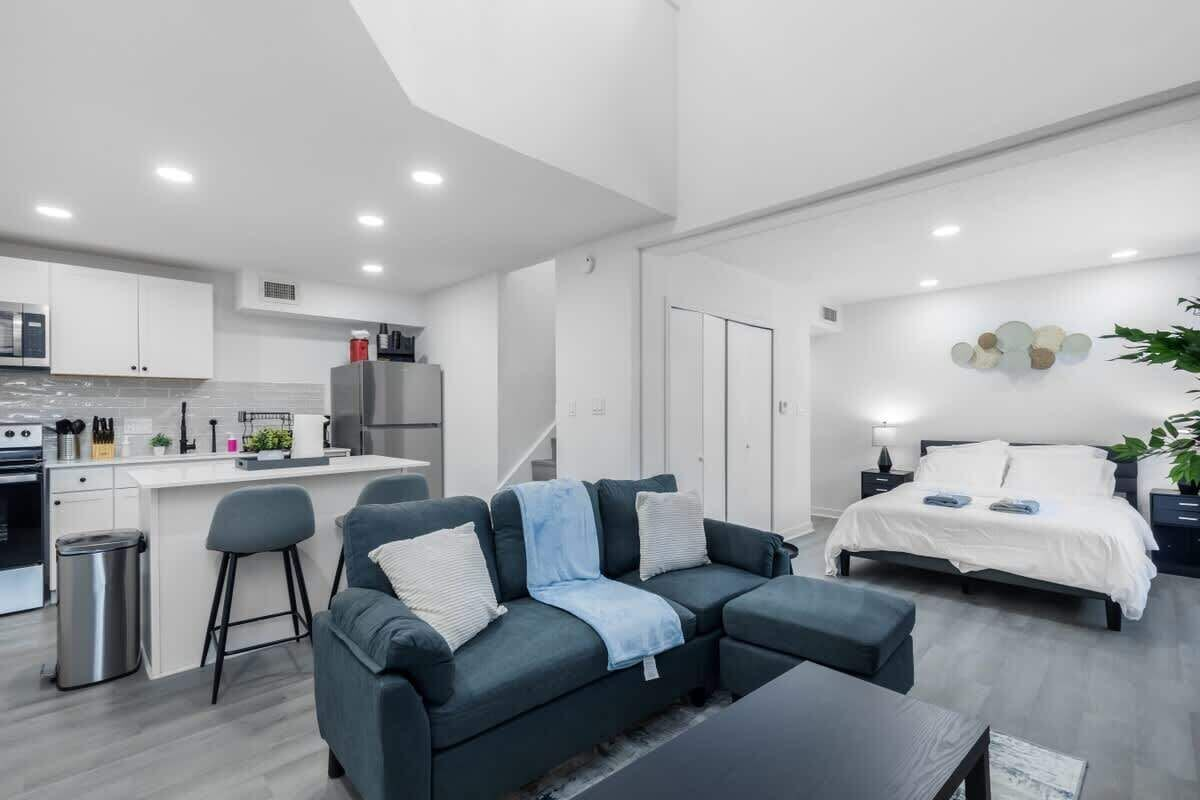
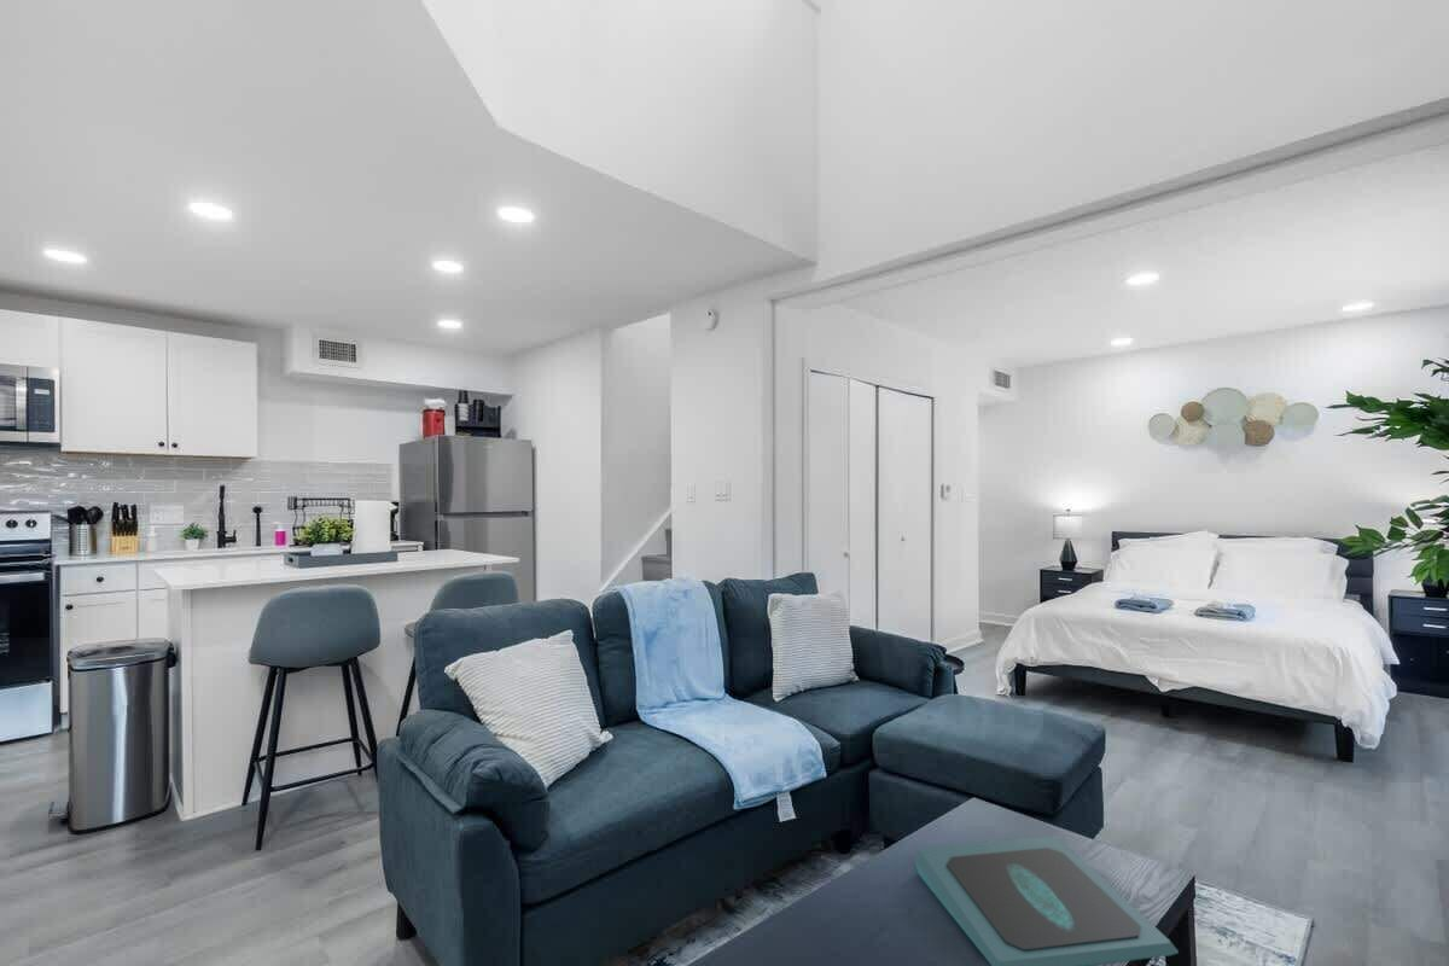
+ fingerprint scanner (1032, 897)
